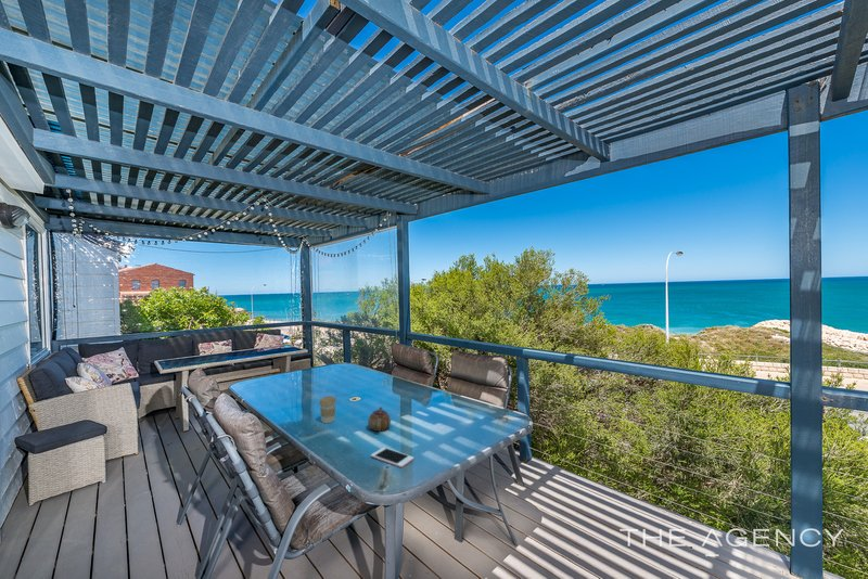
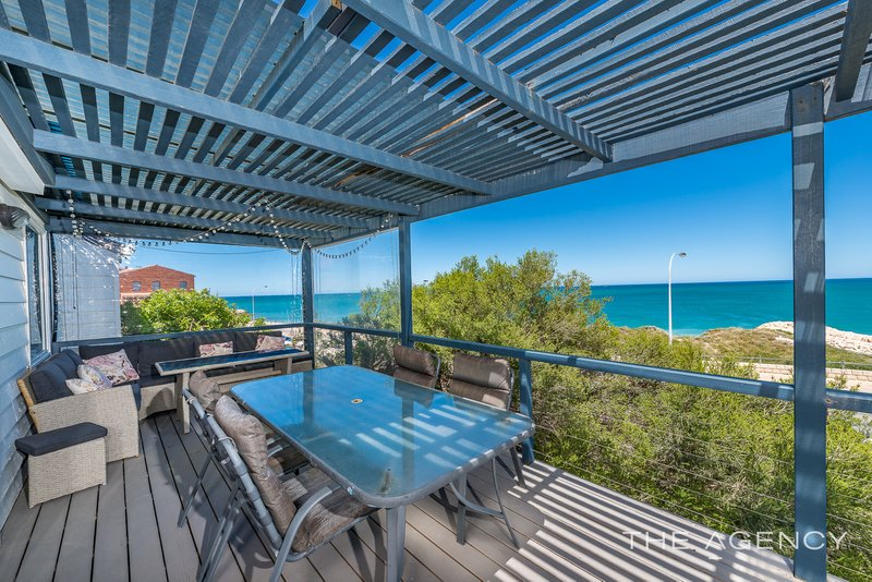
- teapot (379, 417)
- cell phone (392, 456)
- coffee cup (328, 409)
